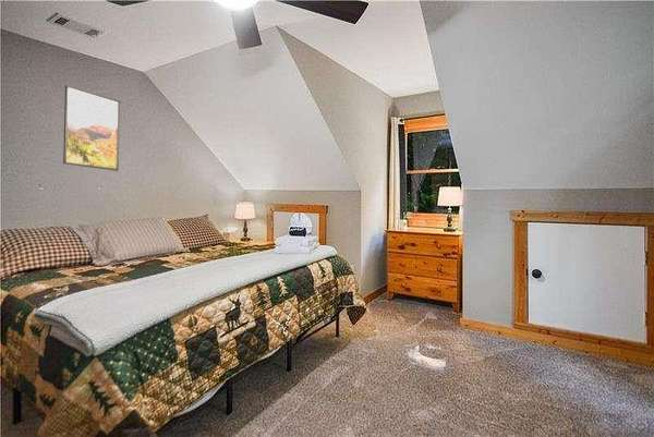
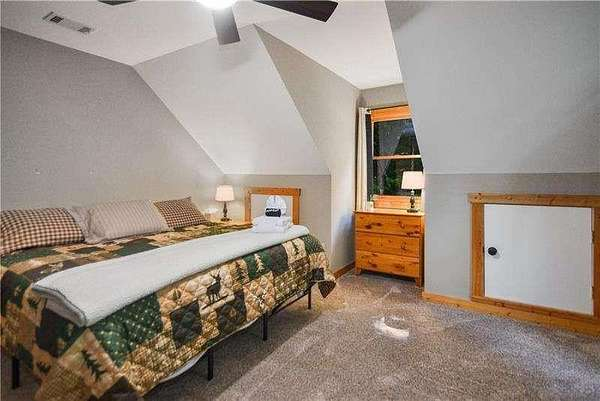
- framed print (93, 130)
